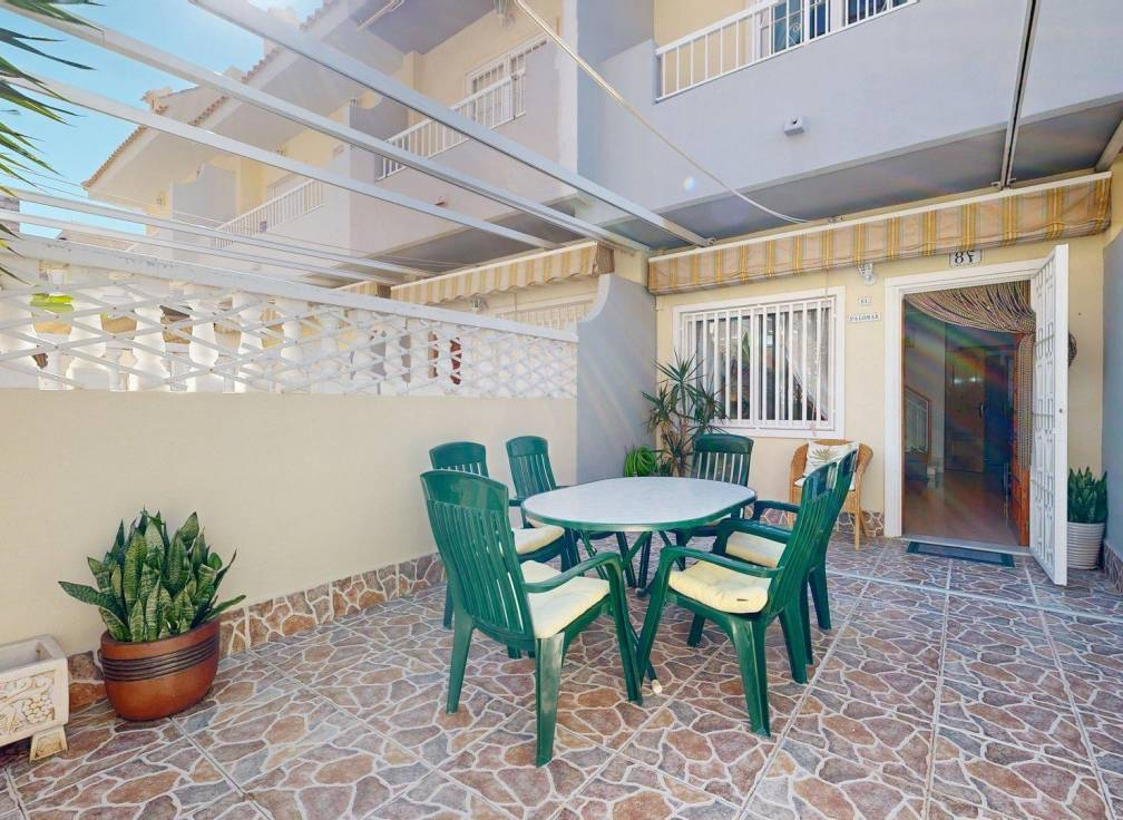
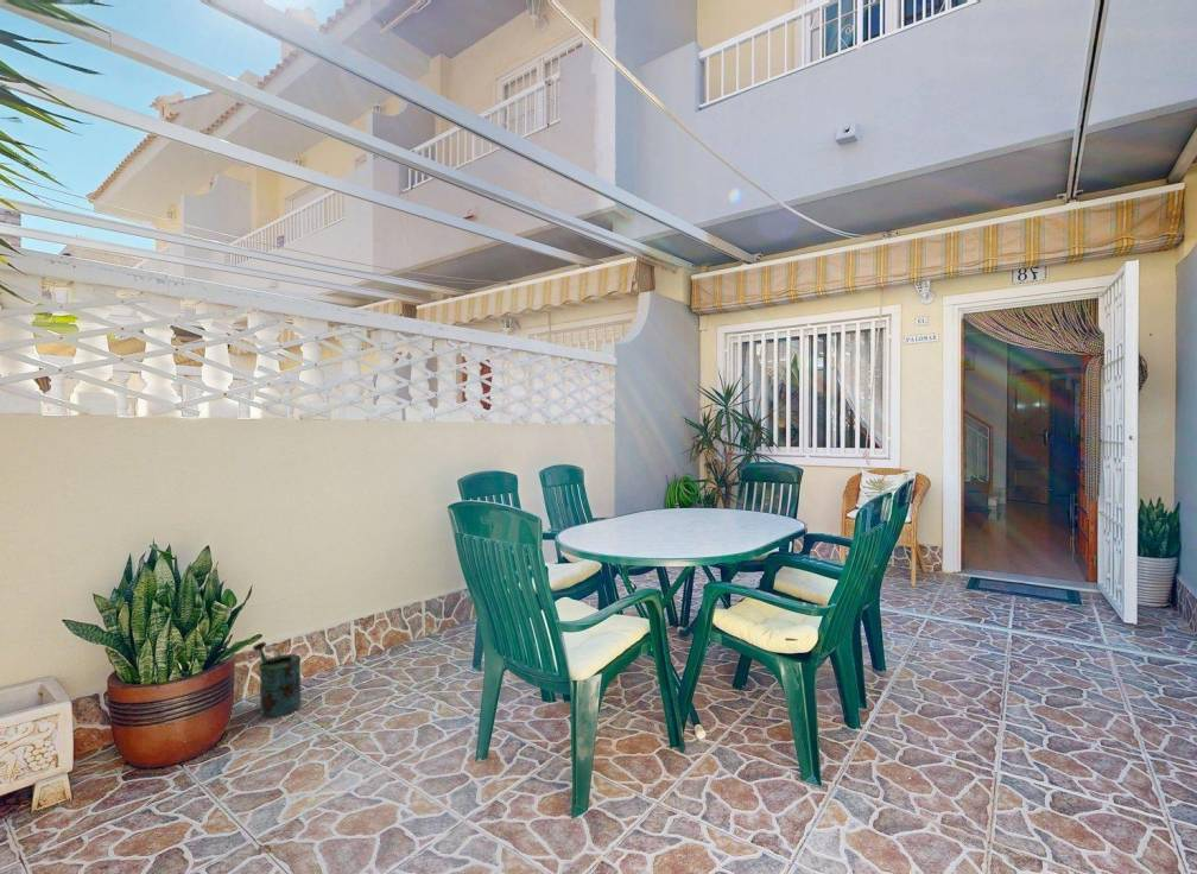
+ watering can (276, 677)
